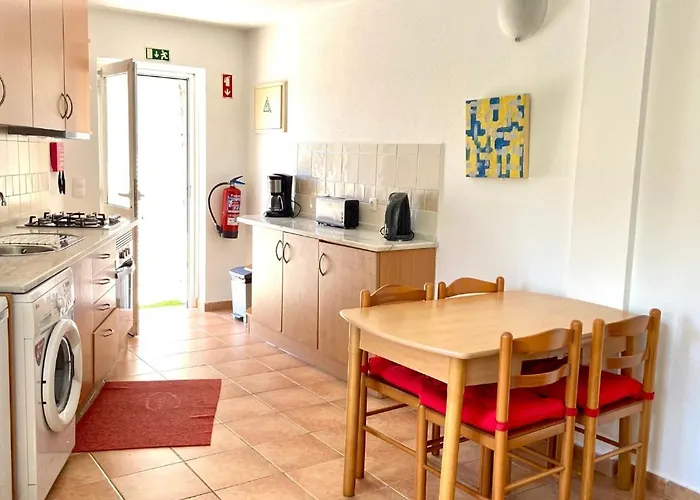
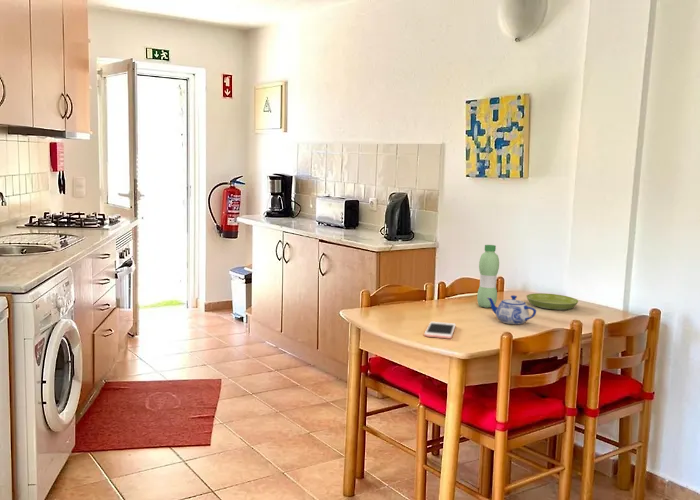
+ cell phone (440, 329)
+ saucer (551, 302)
+ water bottle (488, 276)
+ teapot (510, 308)
